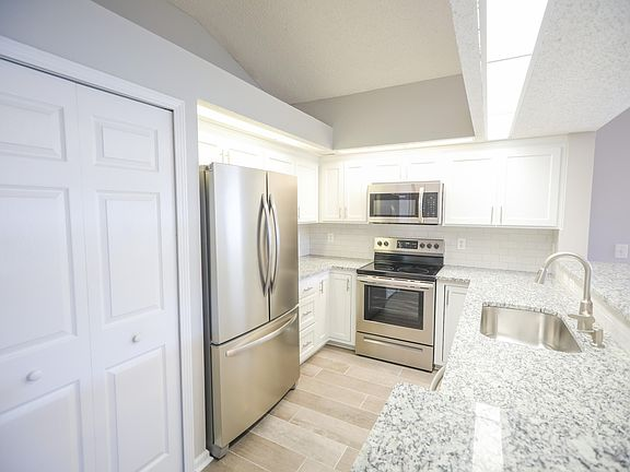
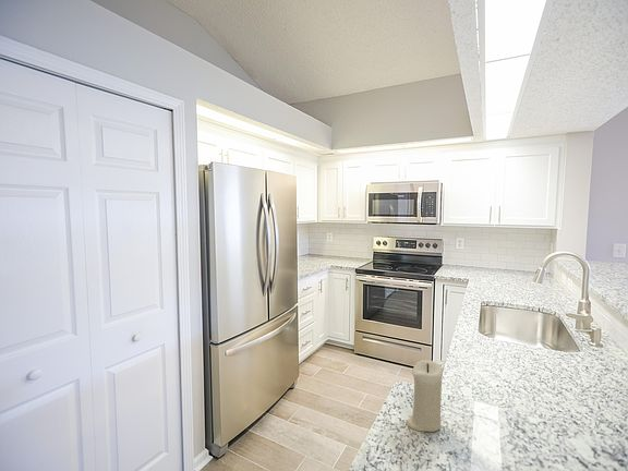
+ candle (425, 394)
